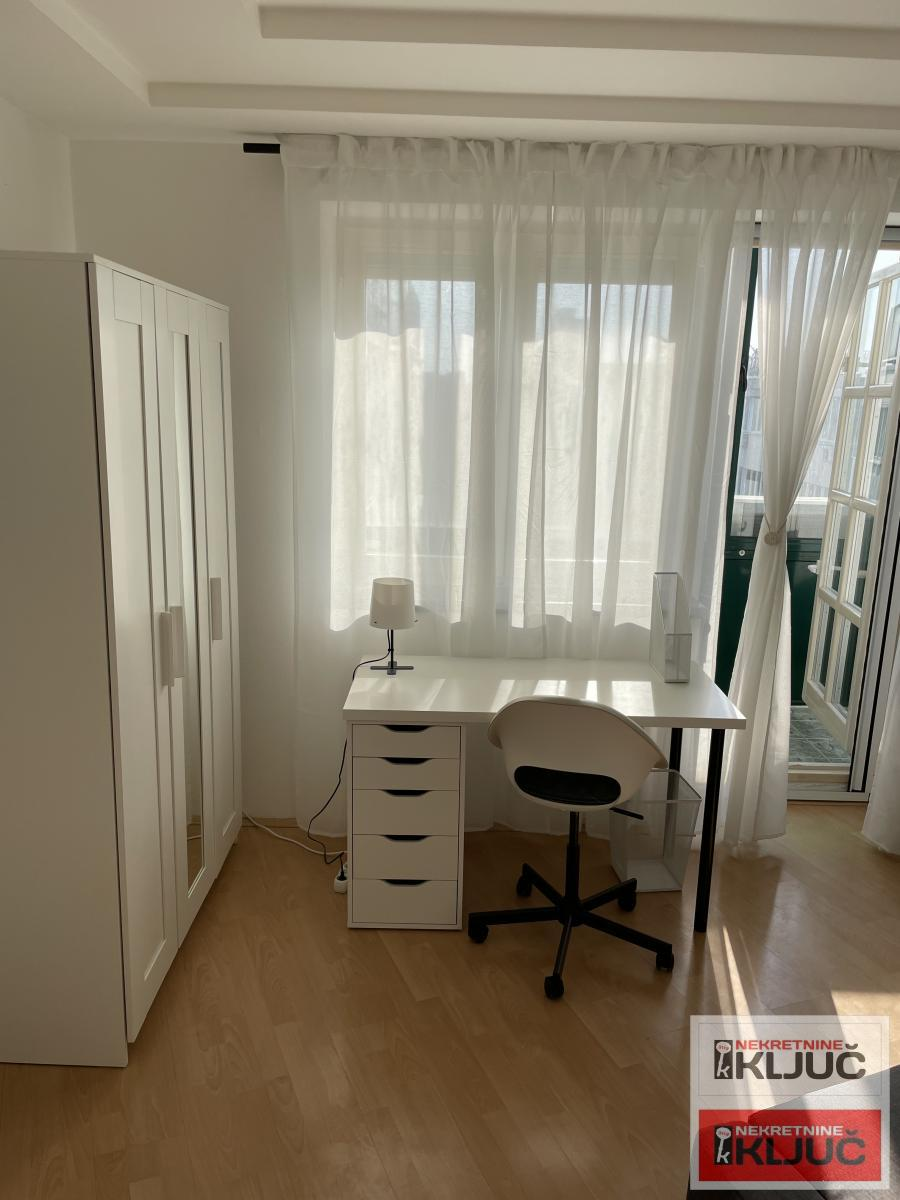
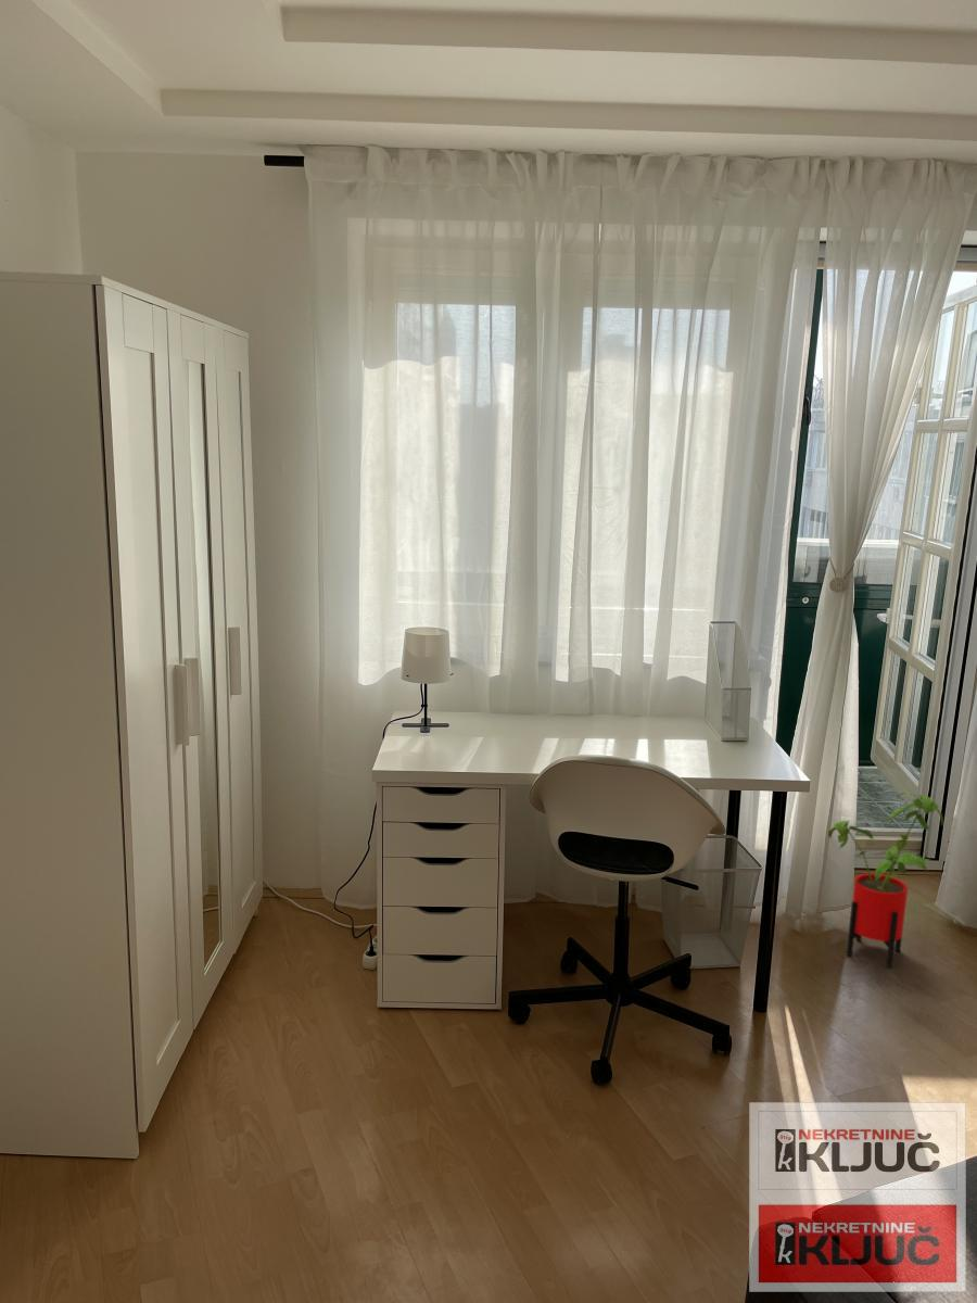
+ house plant (889, 875)
